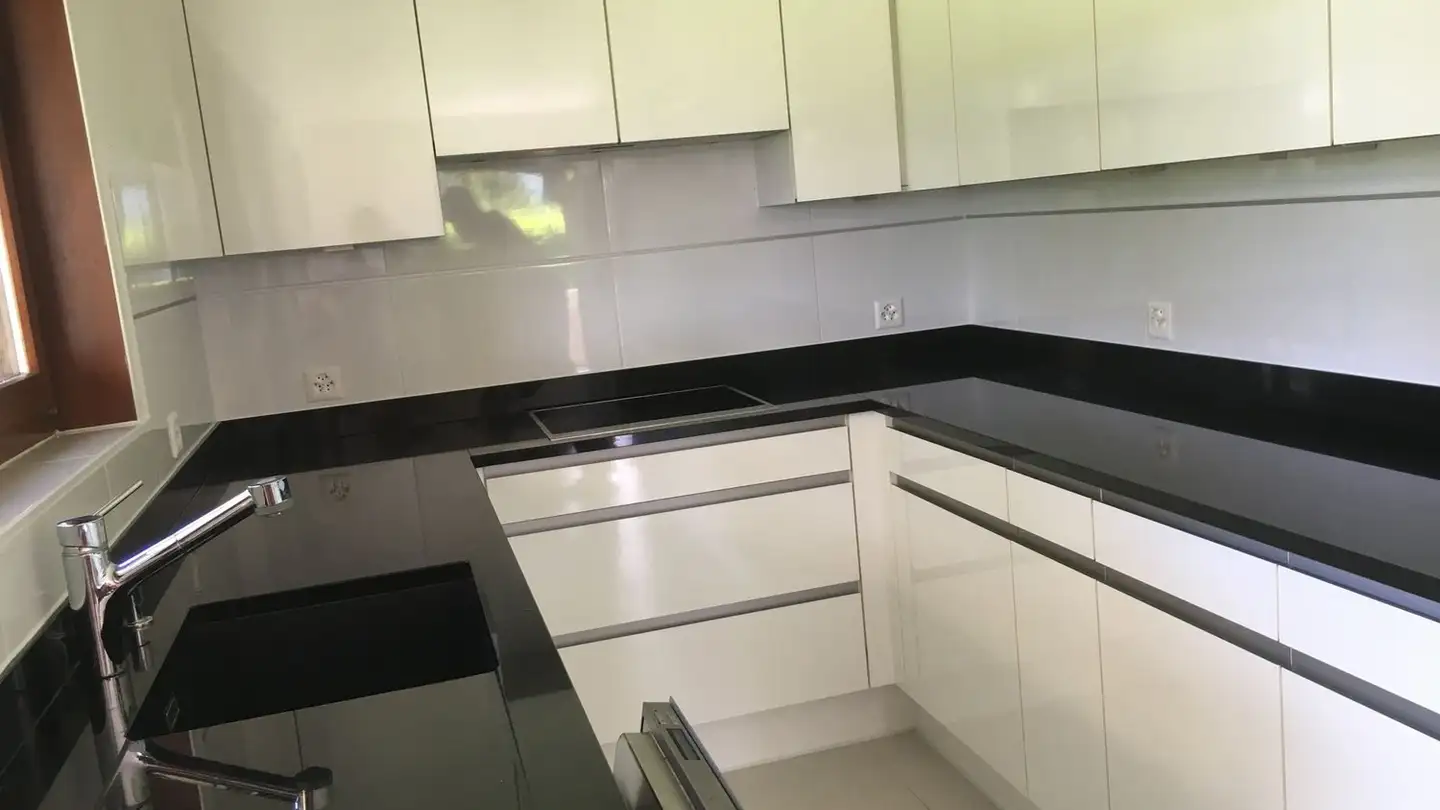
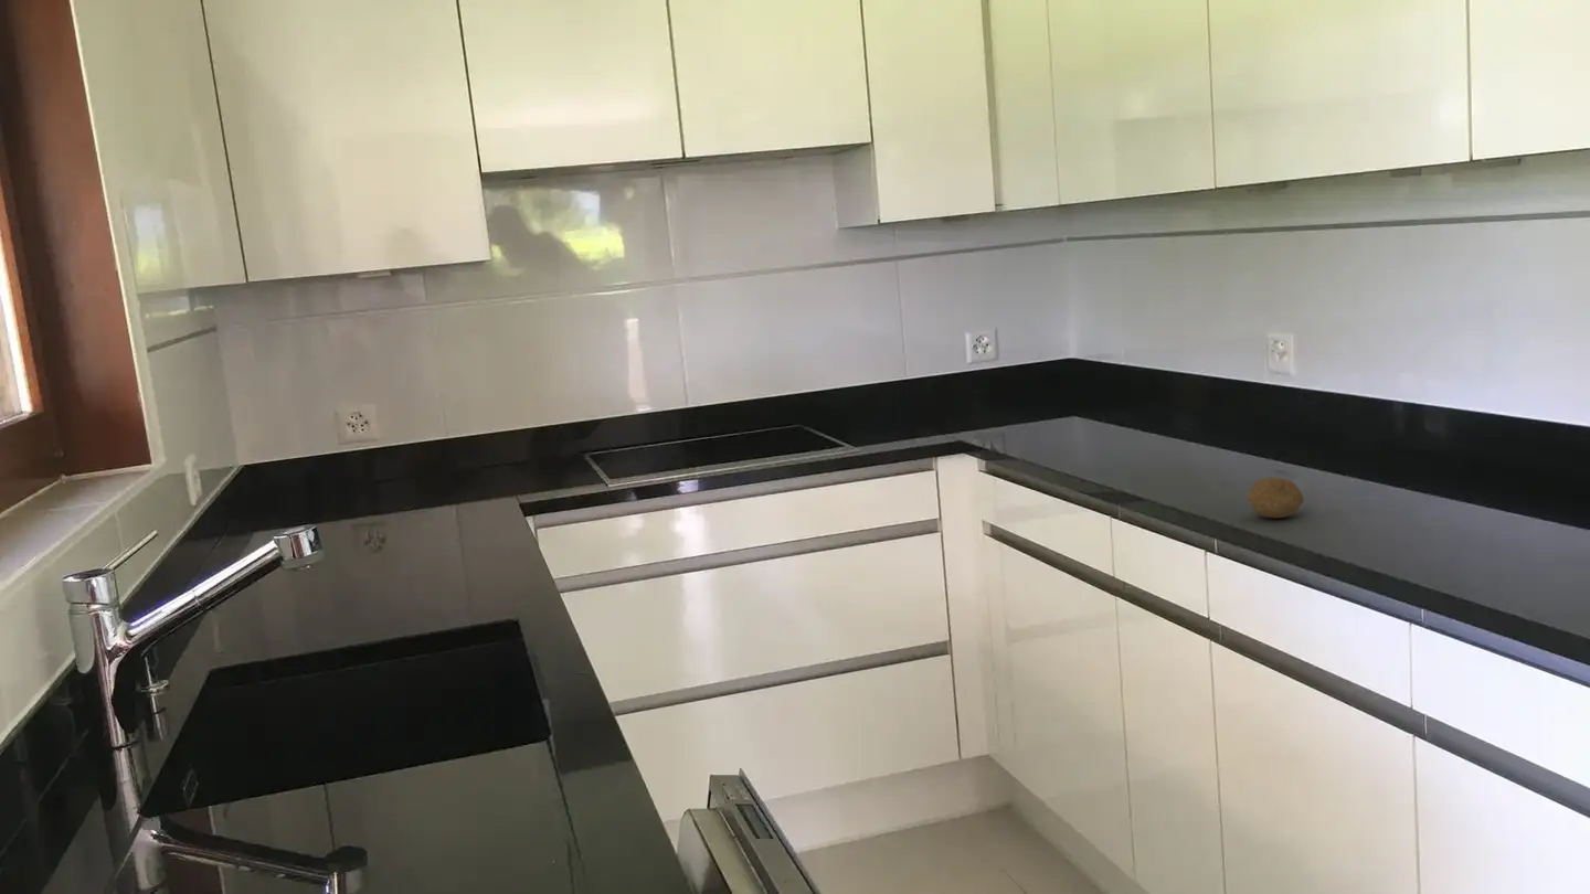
+ fruit (1274, 497)
